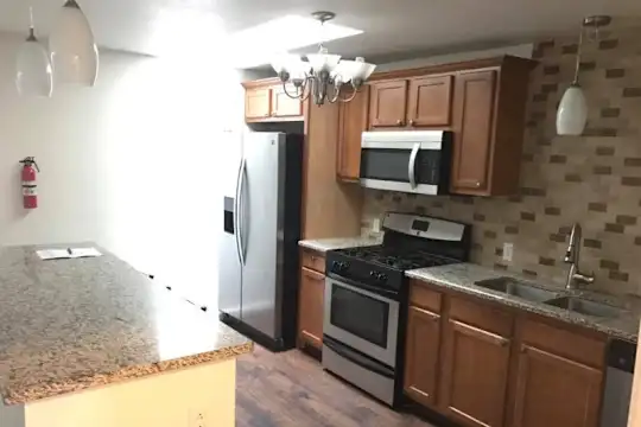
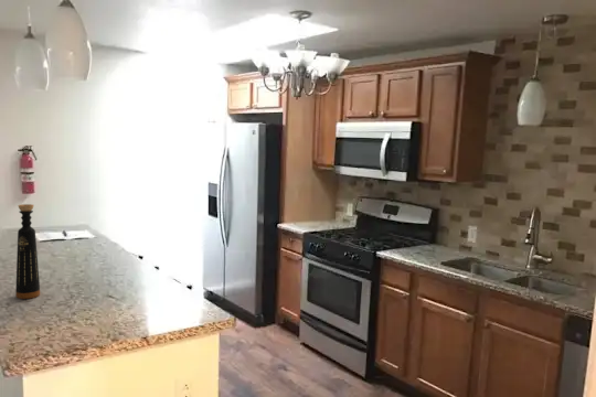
+ bottle (26, 250)
